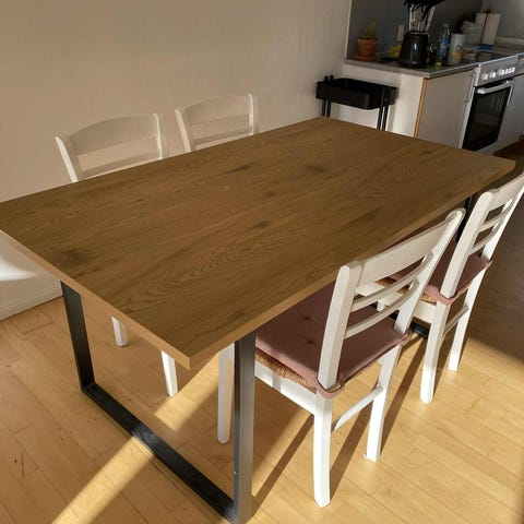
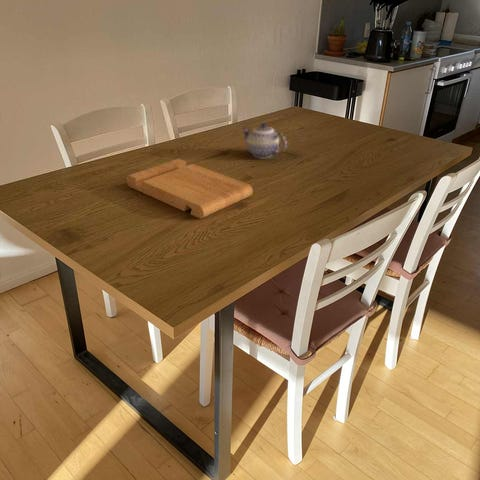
+ cutting board (188, 185)
+ teapot (263, 139)
